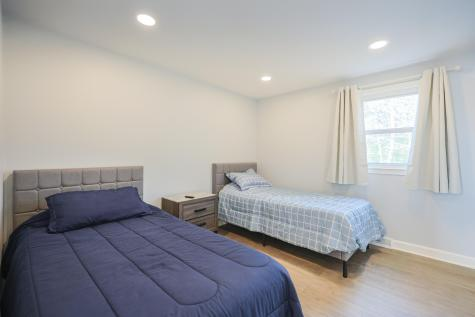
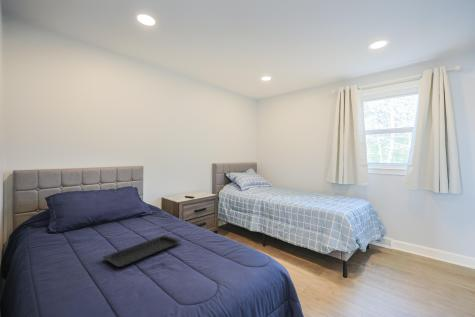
+ serving tray (145, 249)
